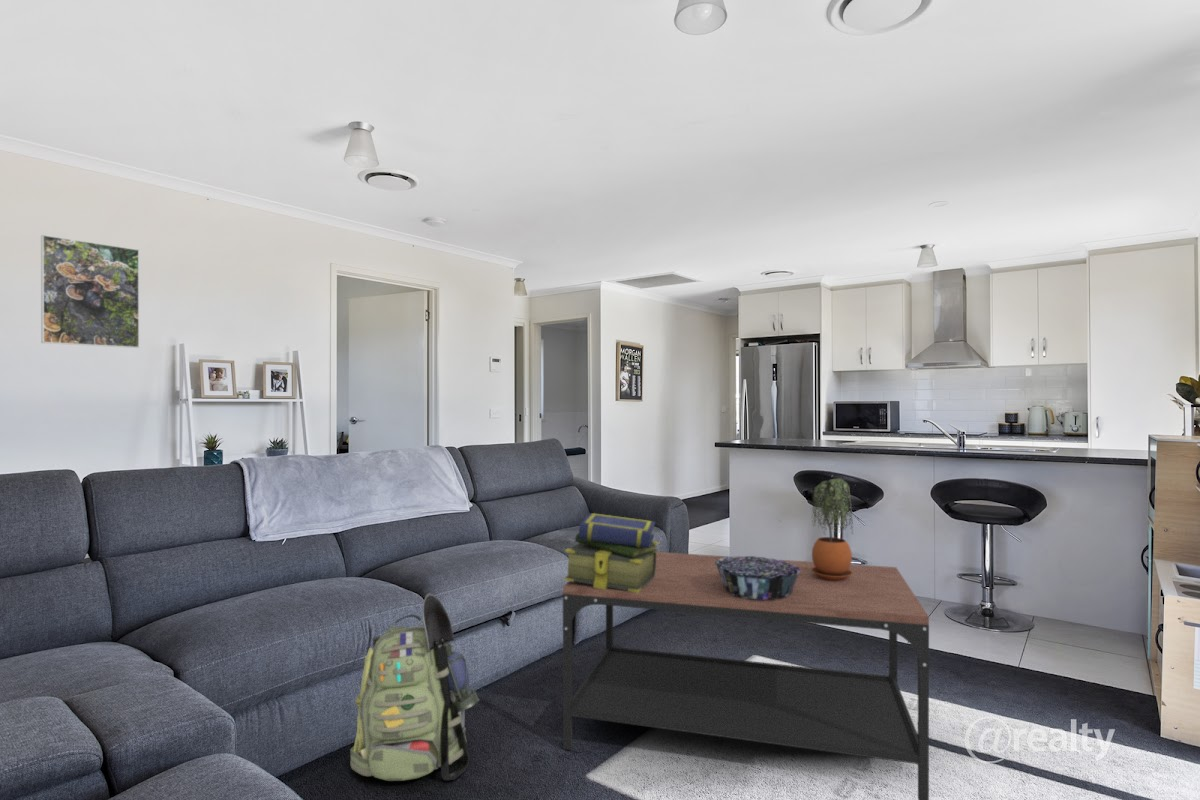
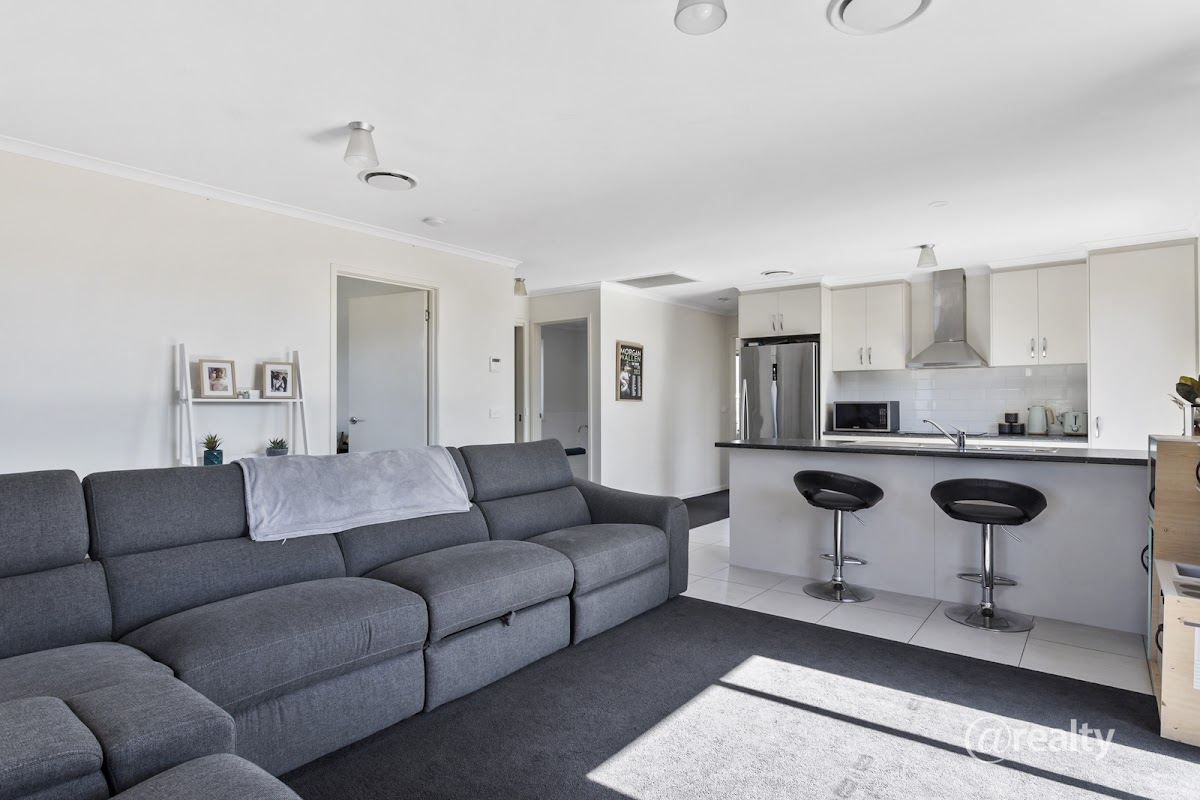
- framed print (92, 294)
- backpack (420, 672)
- potted plant (834, 527)
- stack of books (615, 548)
- coffee table (738, 660)
- decorative bowl (755, 577)
